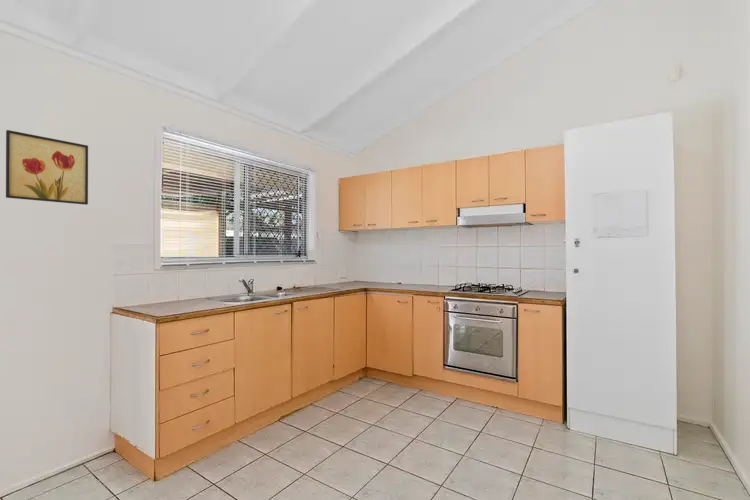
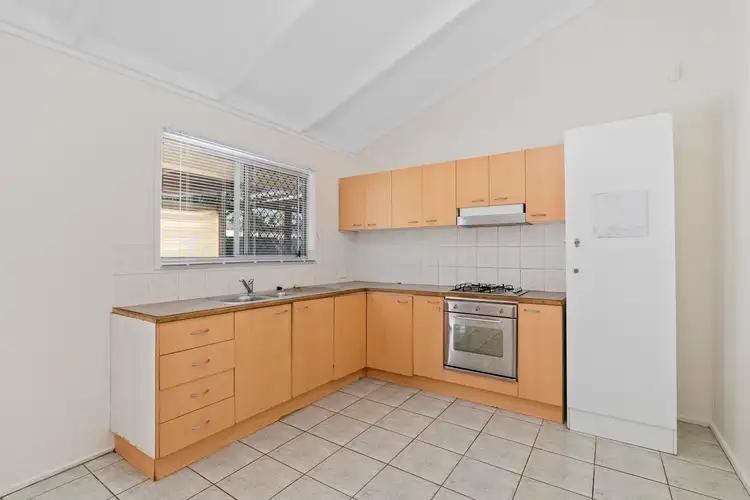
- wall art (49, 170)
